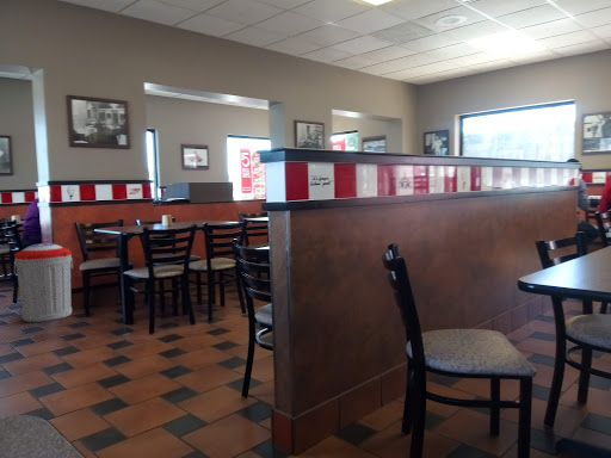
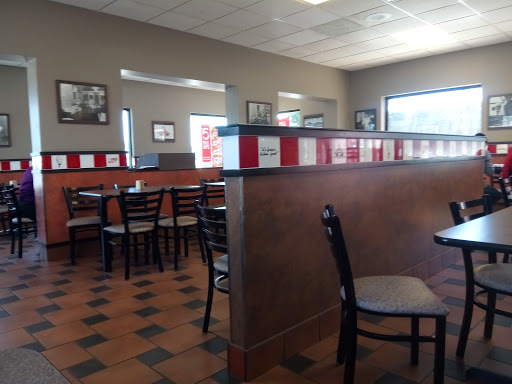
- trash can (44, 280)
